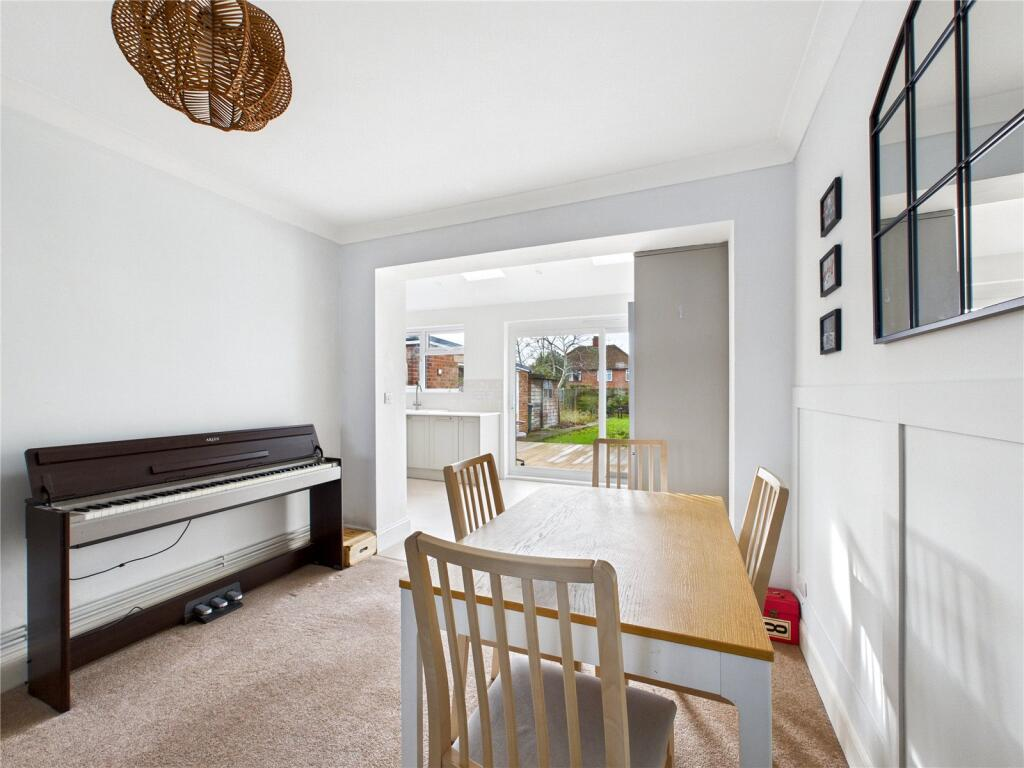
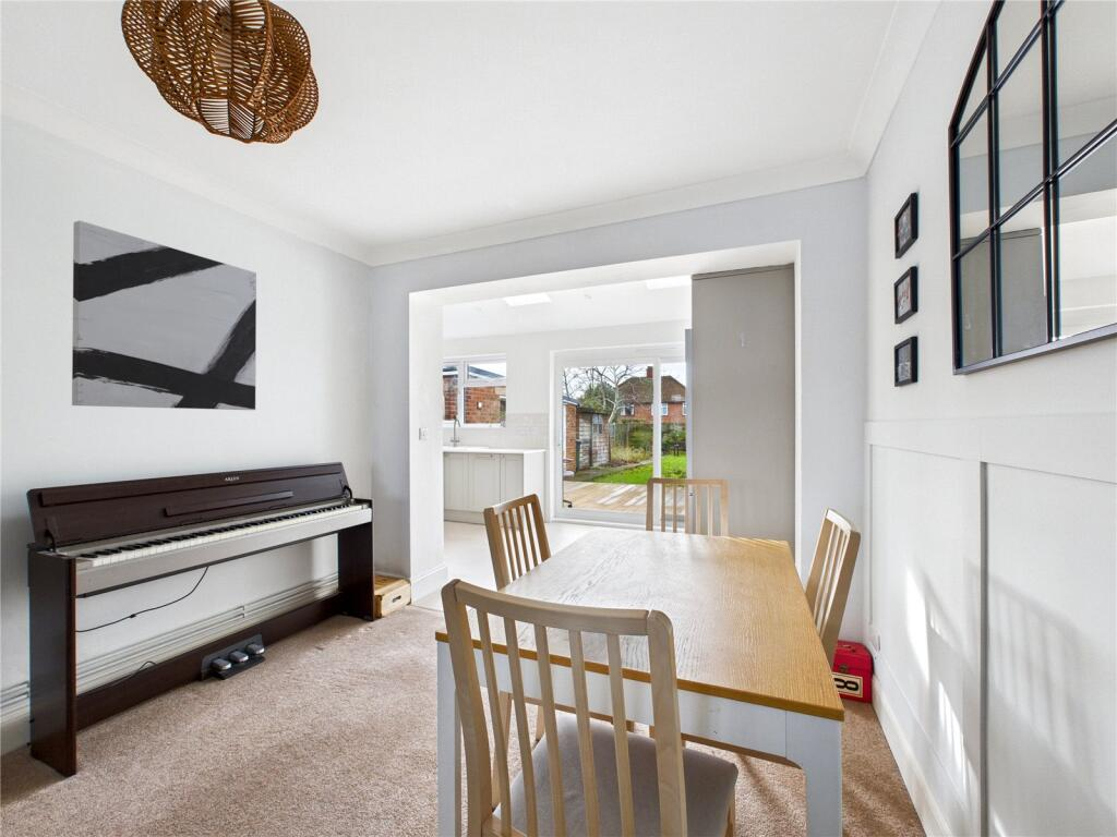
+ wall art (177, 329)
